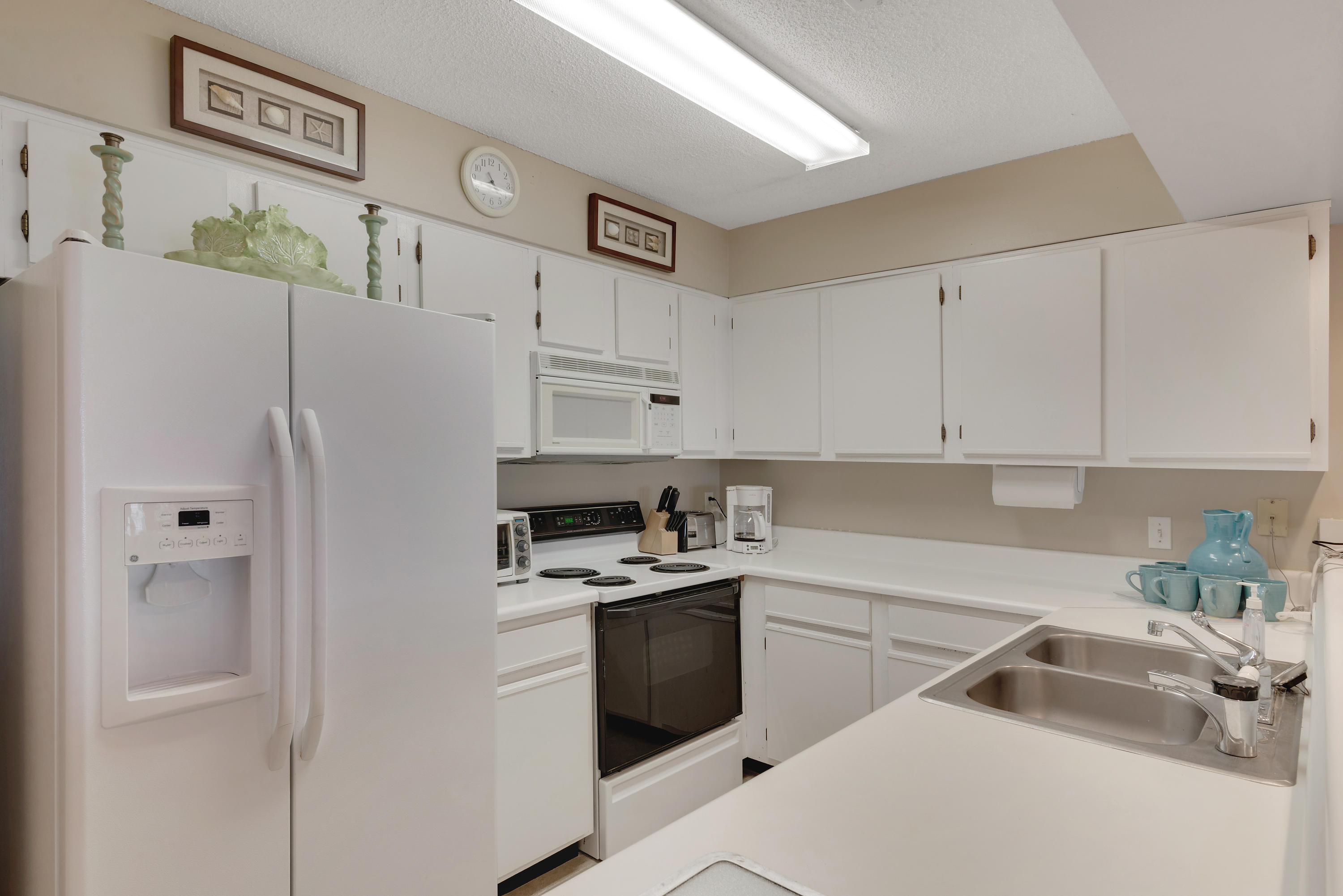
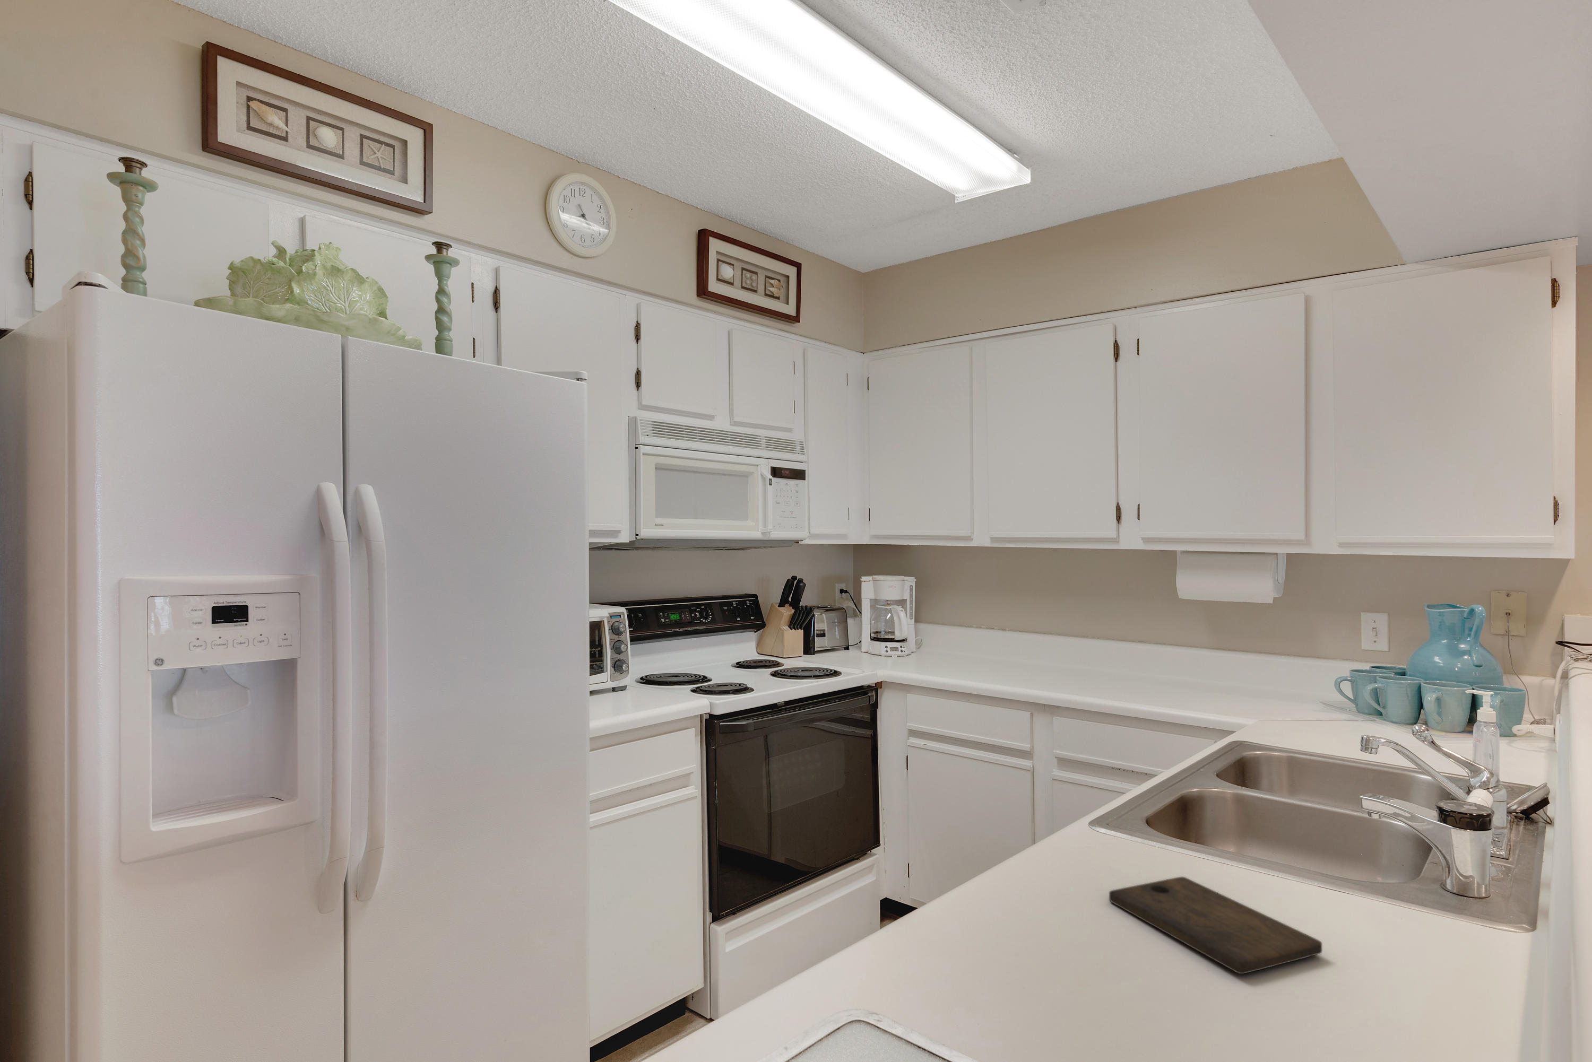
+ cutting board (1208, 920)
